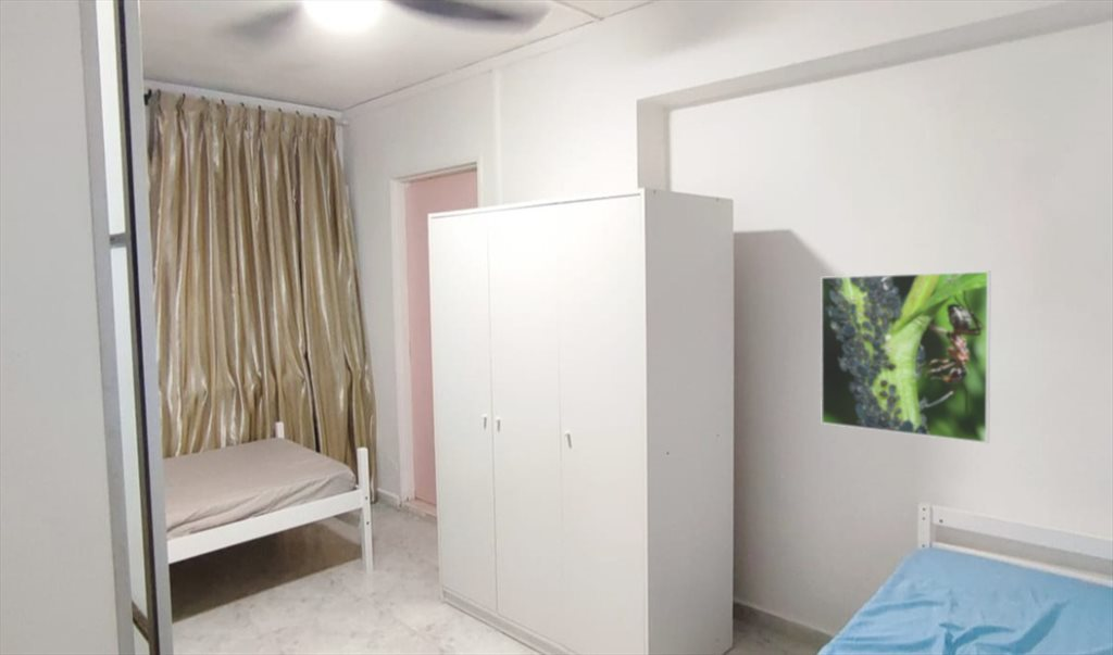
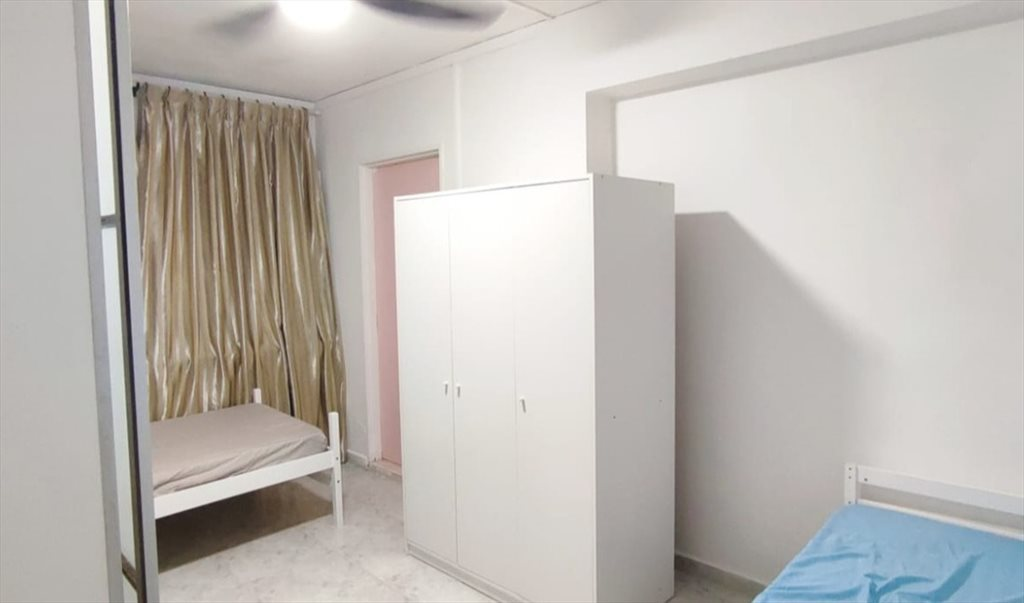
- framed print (899, 353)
